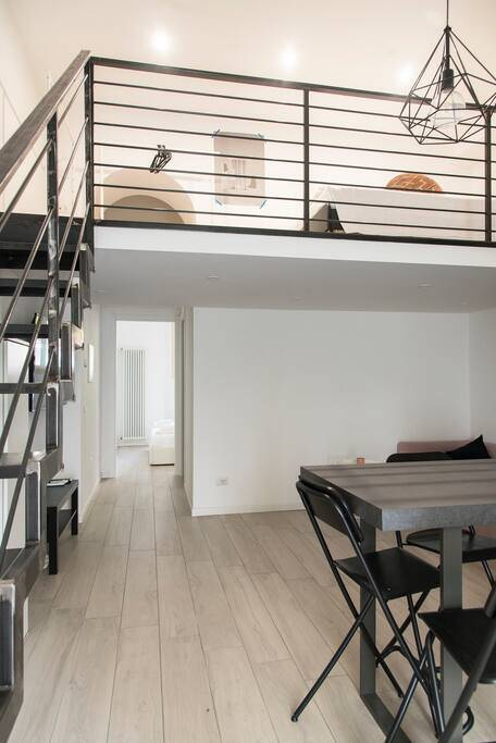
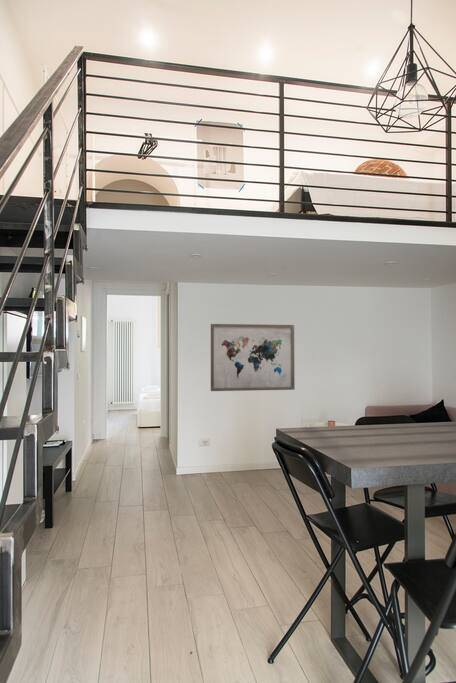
+ wall art (253, 357)
